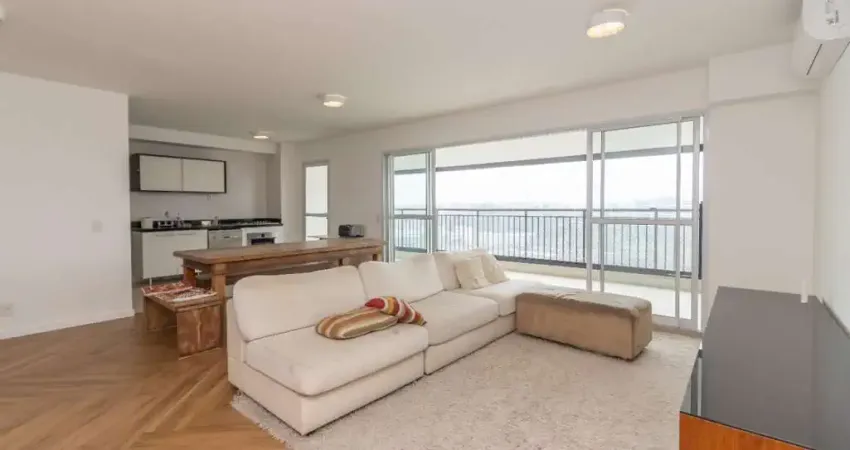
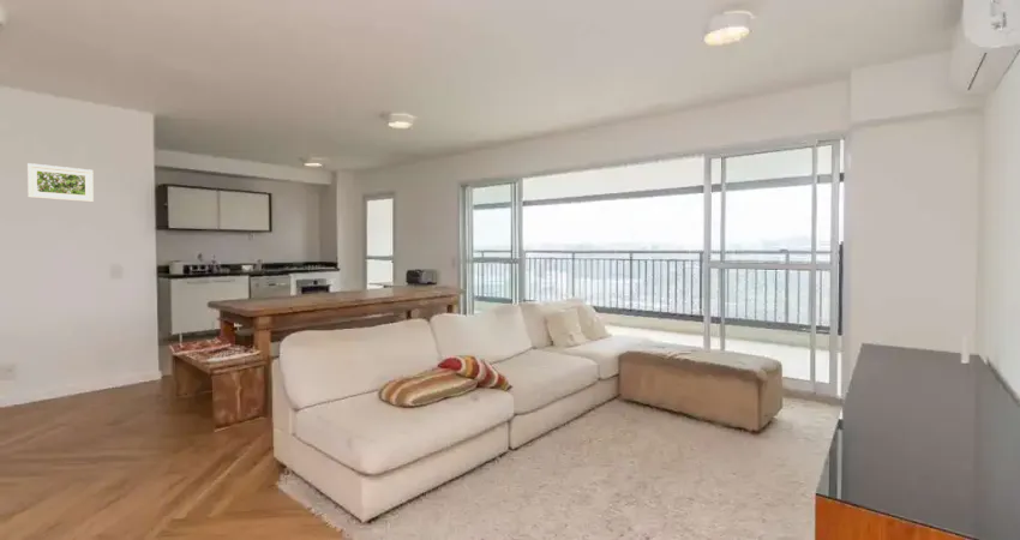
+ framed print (61, 182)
